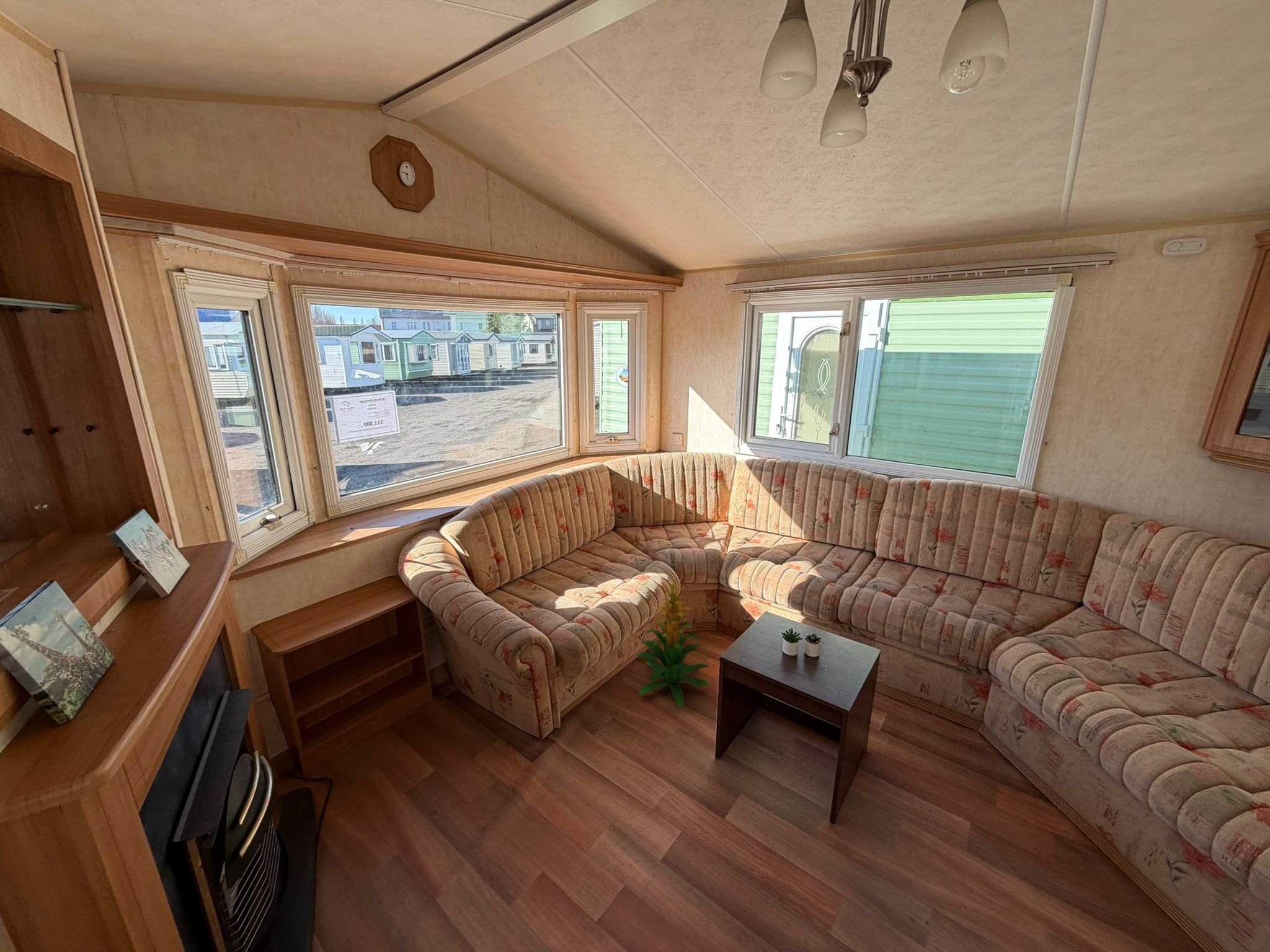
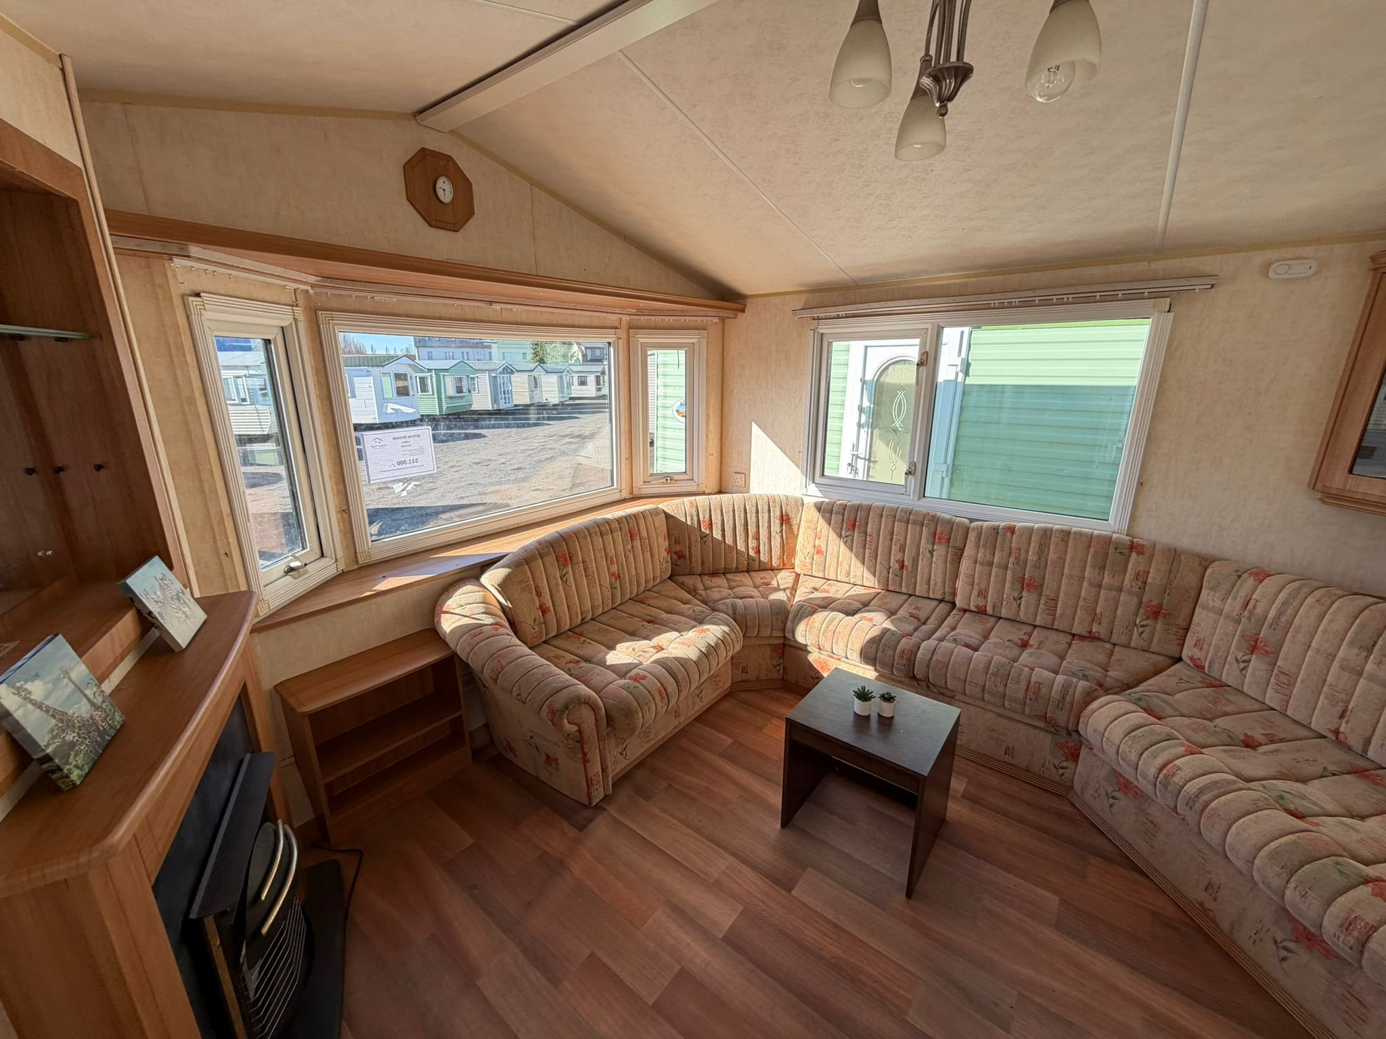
- indoor plant (672, 633)
